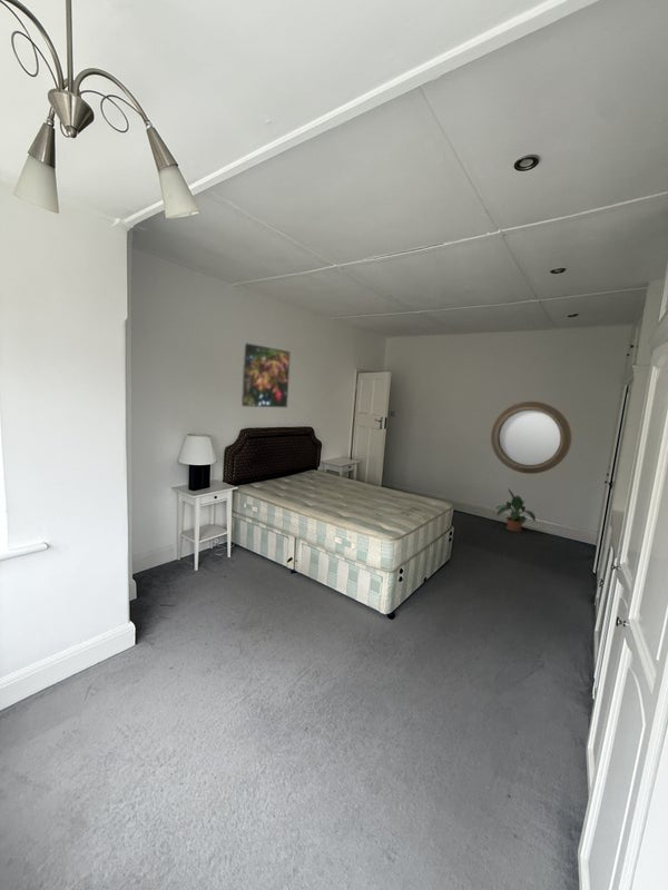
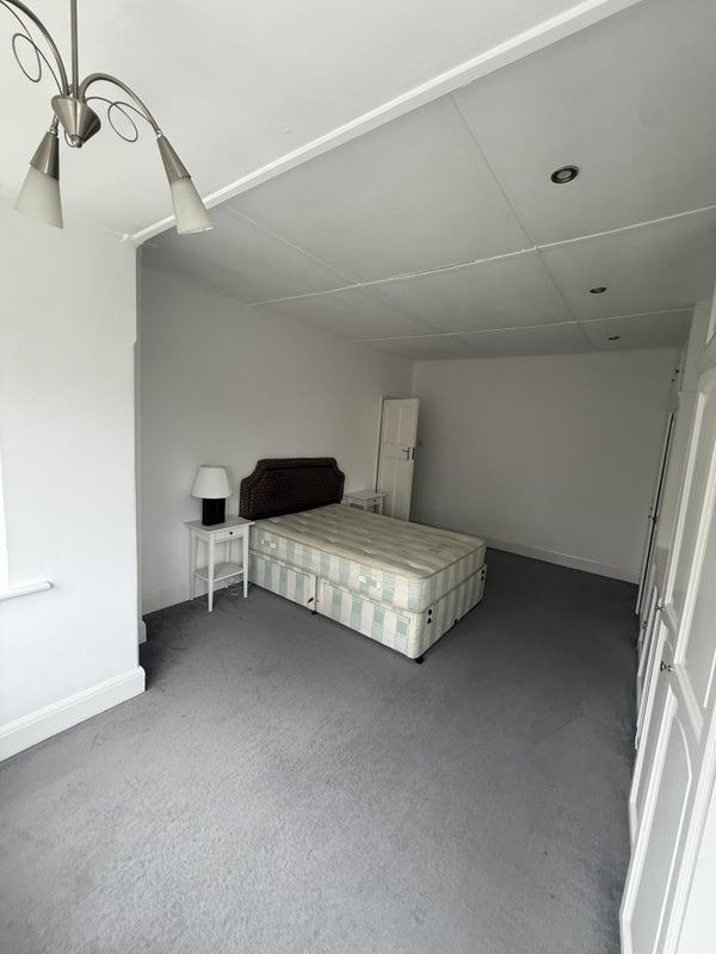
- home mirror (528, 437)
- potted plant (515, 508)
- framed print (266, 377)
